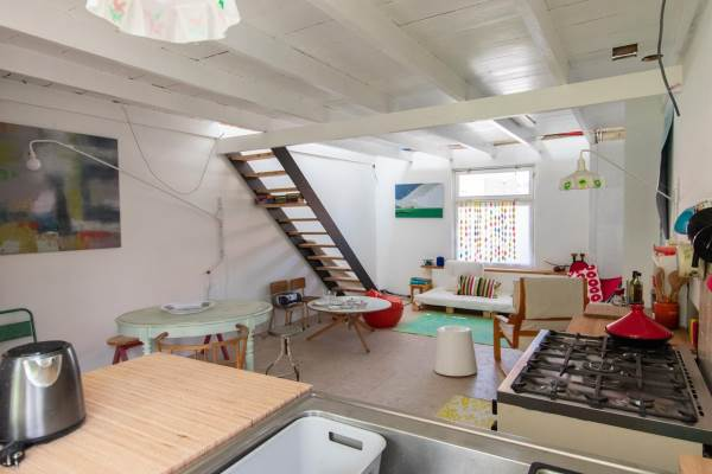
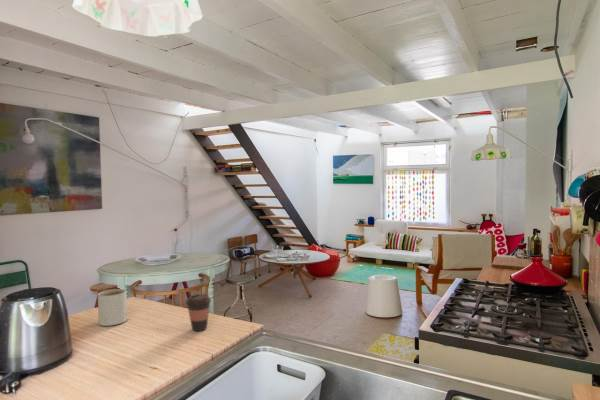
+ mug (112, 305)
+ coffee cup (199, 312)
